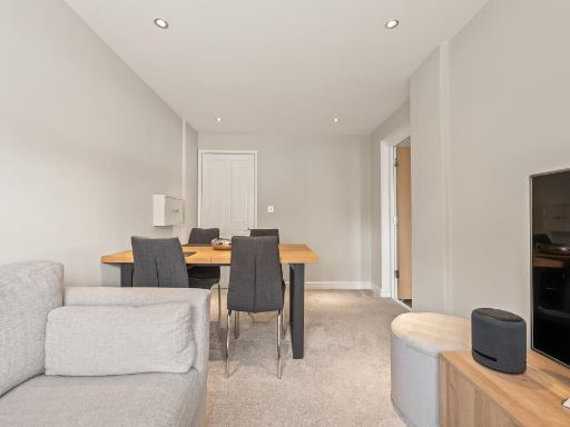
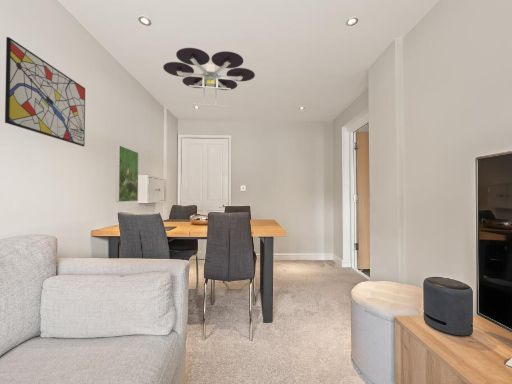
+ wall art (52, 102)
+ ceiling light (210, 81)
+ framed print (127, 175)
